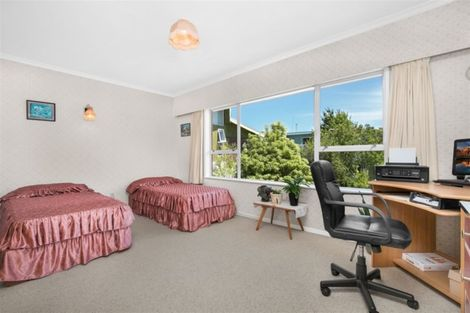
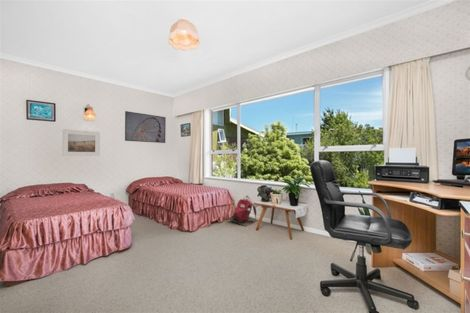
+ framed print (82, 143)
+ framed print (146, 128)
+ backpack (244, 208)
